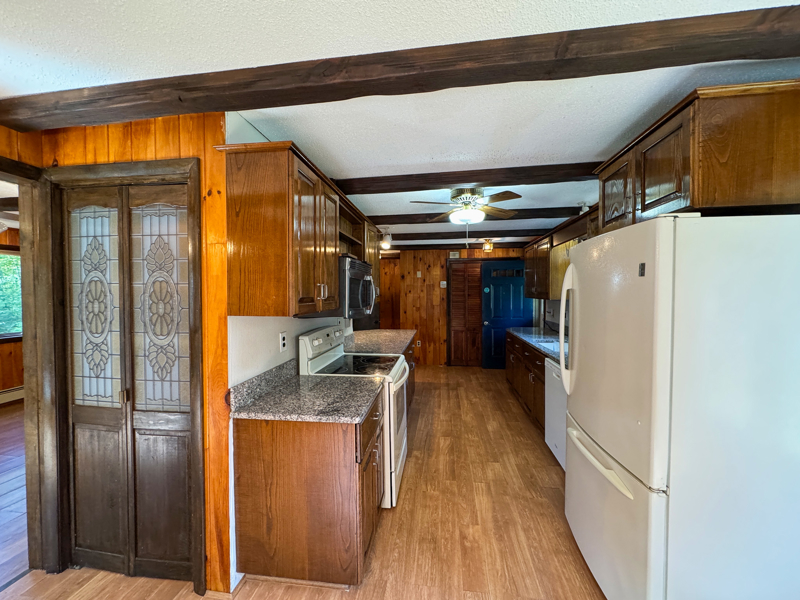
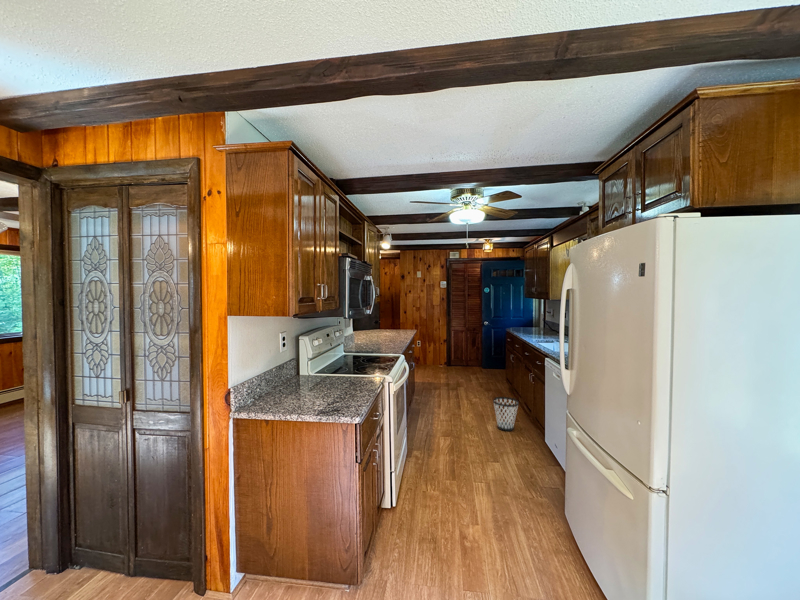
+ wastebasket (505, 414)
